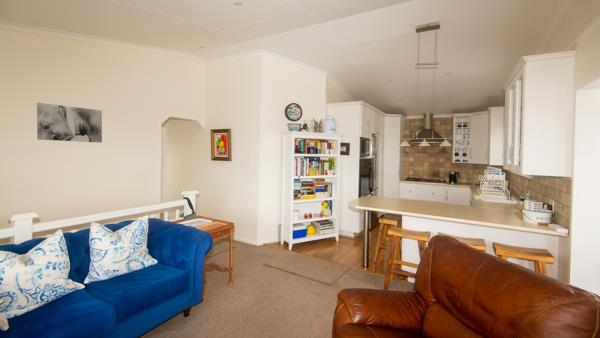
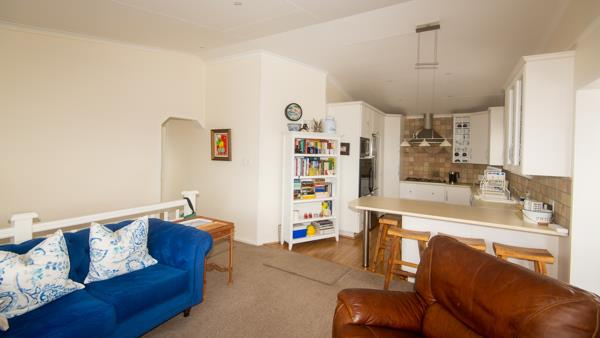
- wall art (71, 124)
